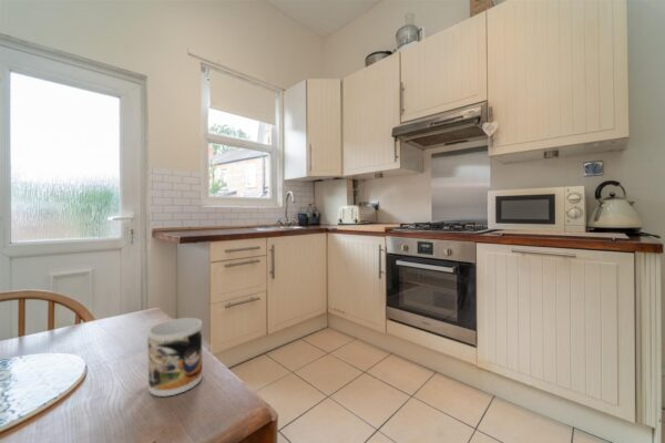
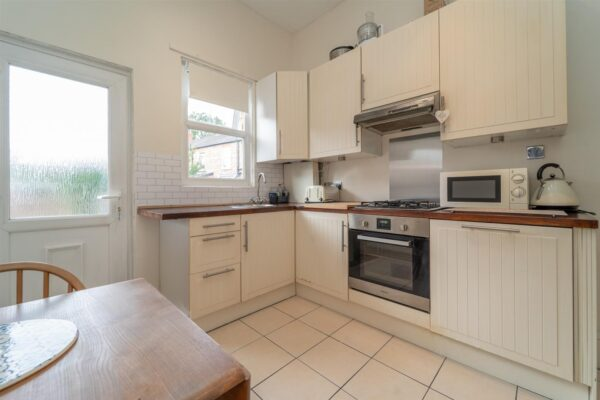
- mug (170, 351)
